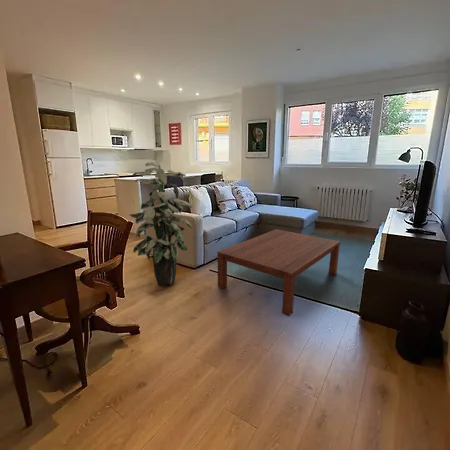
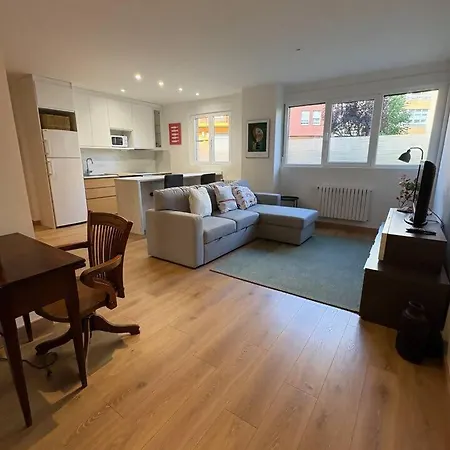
- coffee table (281, 263)
- indoor plant (160, 224)
